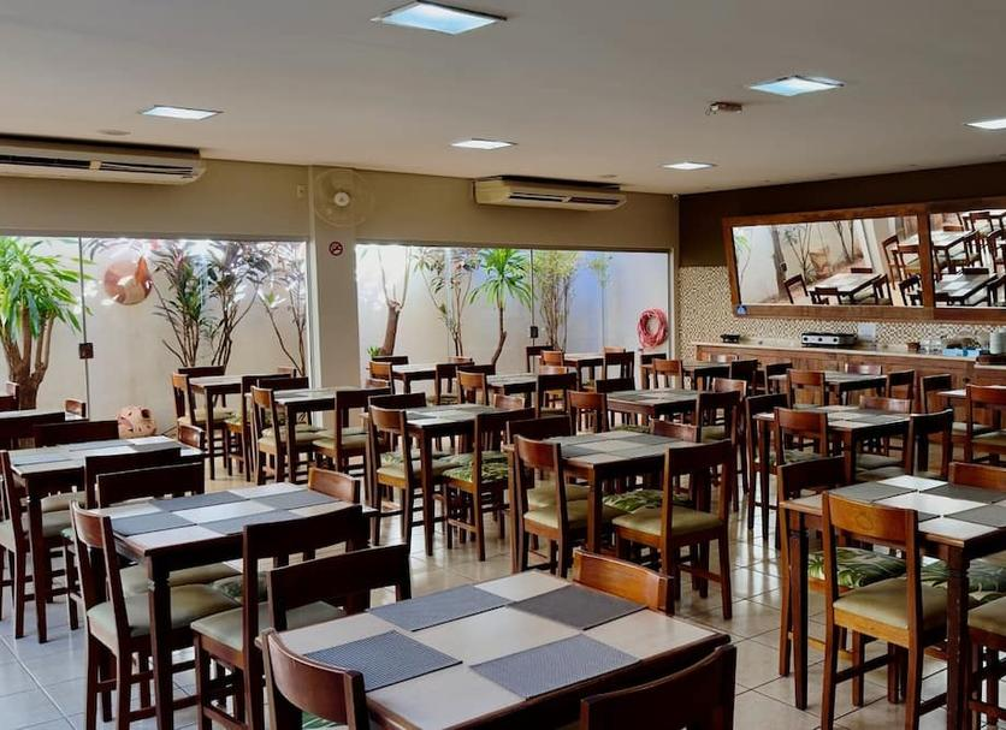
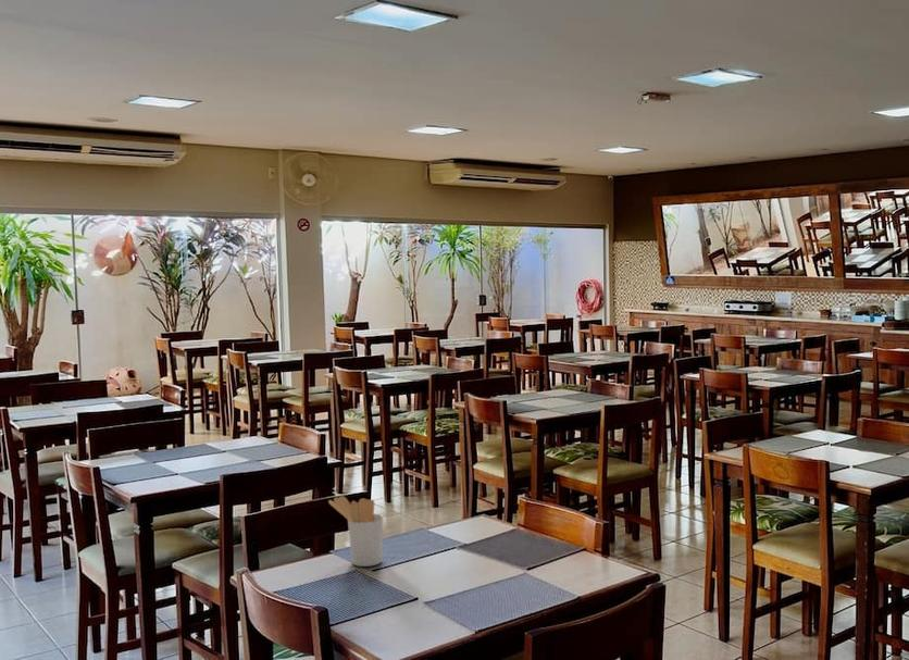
+ utensil holder (357, 528)
